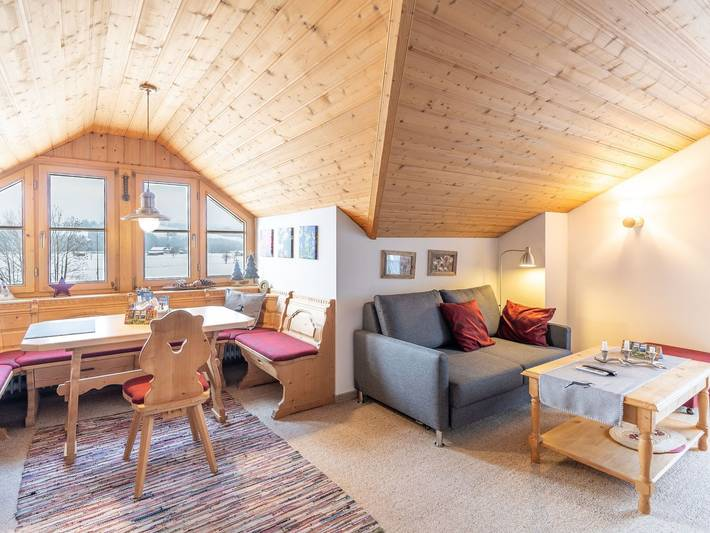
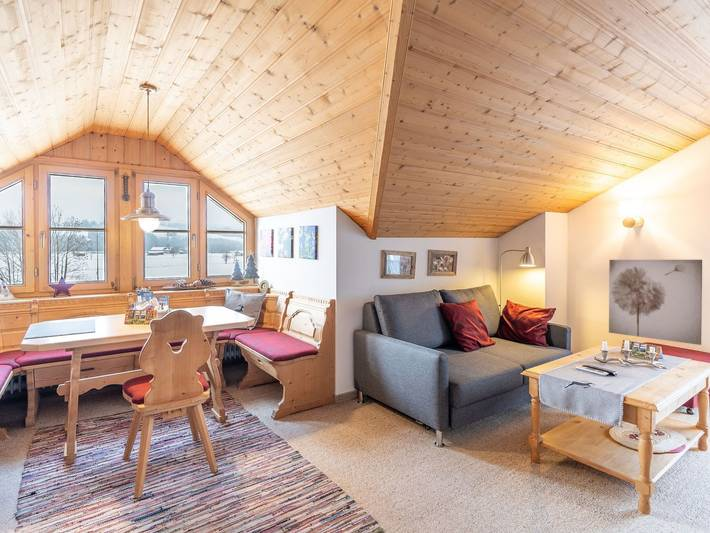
+ wall art (651, 298)
